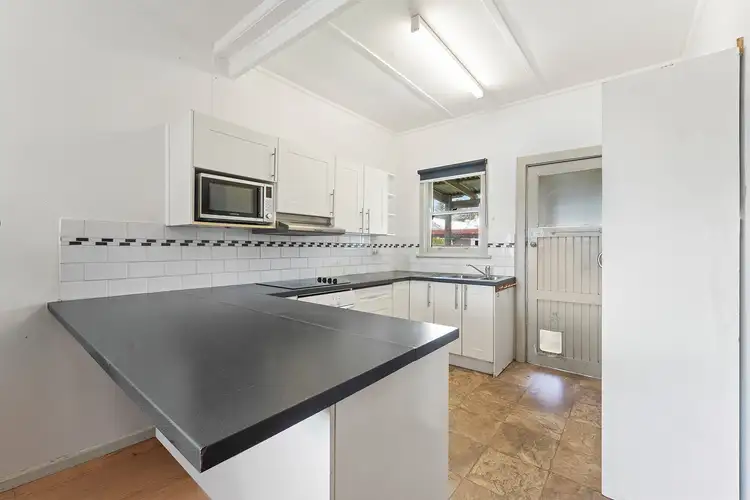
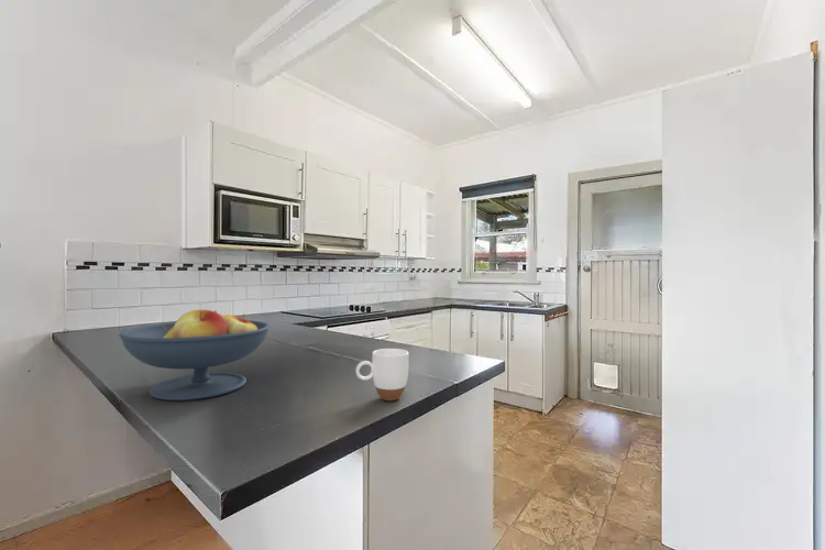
+ fruit bowl (200, 346)
+ mug (382, 375)
